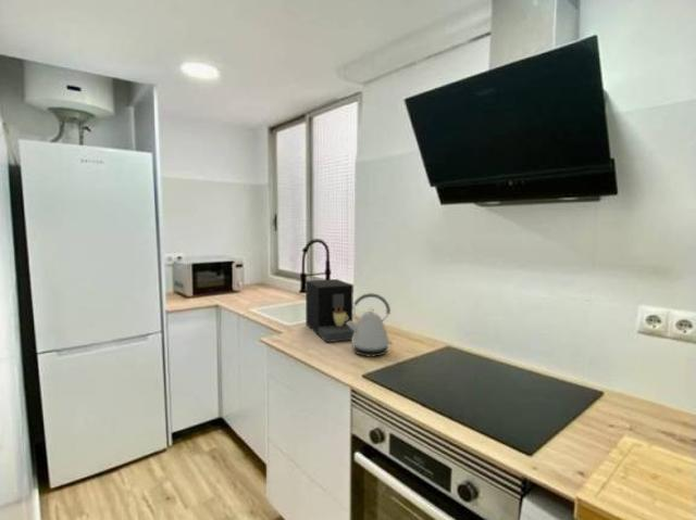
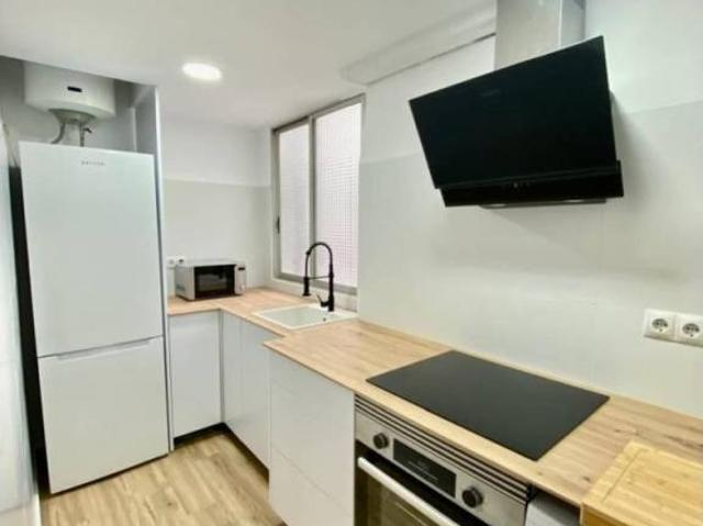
- coffee maker (332, 307)
- kettle (369, 322)
